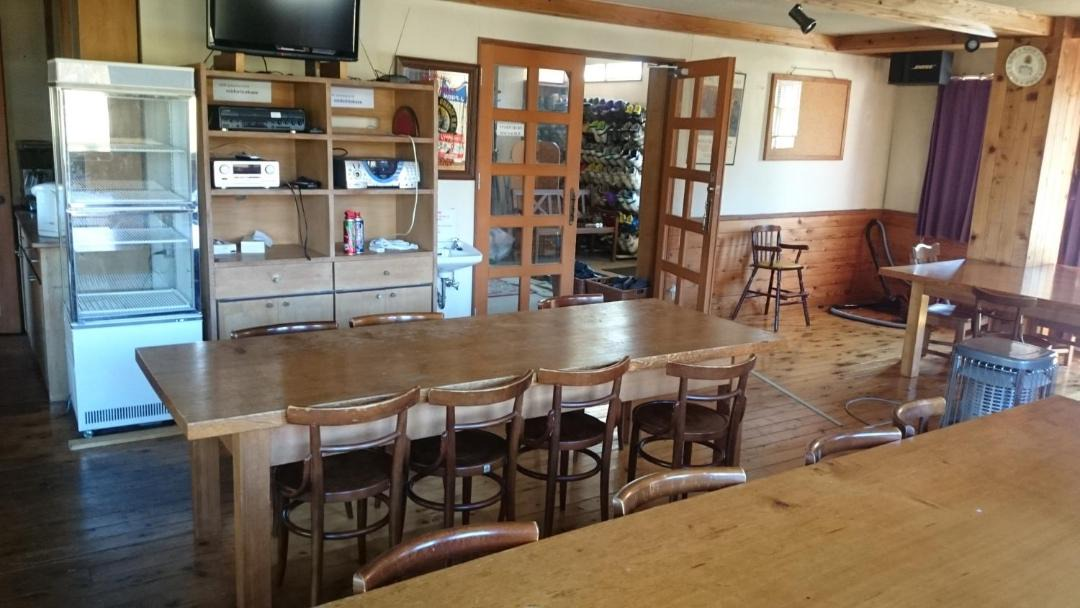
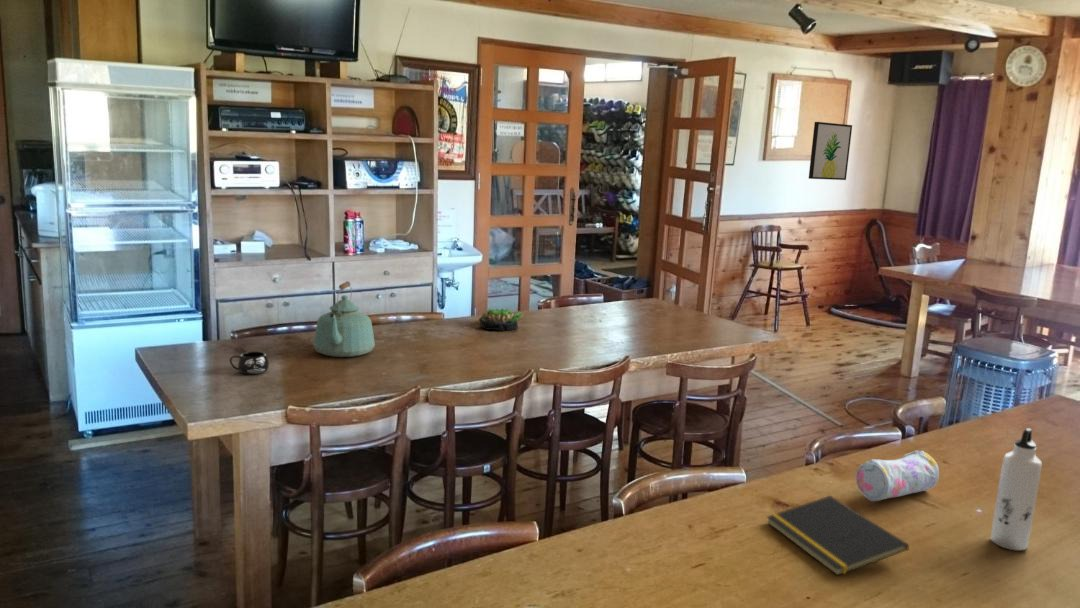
+ succulent plant (500, 317)
+ water bottle (1018, 487)
+ wall art (830, 151)
+ kettle (342, 318)
+ mug (249, 362)
+ notepad (833, 532)
+ pencil case (898, 475)
